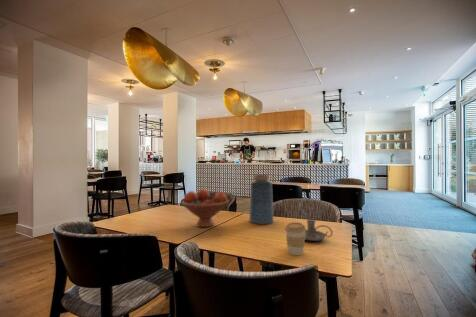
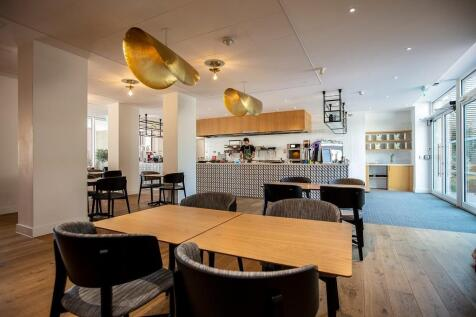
- fruit bowl (205, 208)
- coffee cup (295, 238)
- vase (261, 198)
- candle holder (314, 229)
